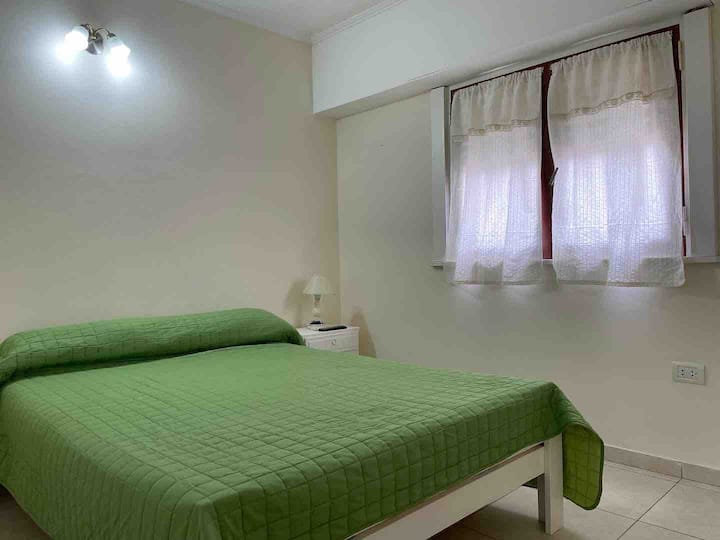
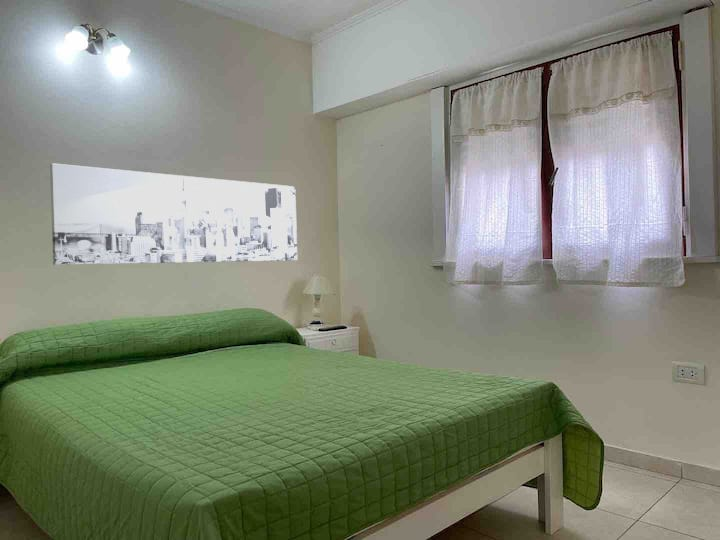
+ wall art (192, 219)
